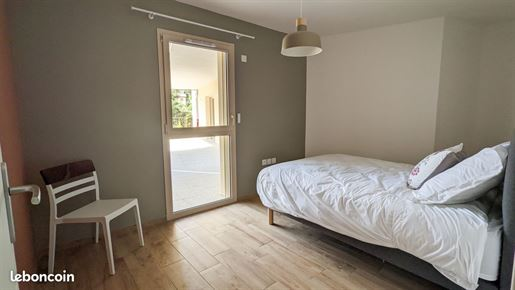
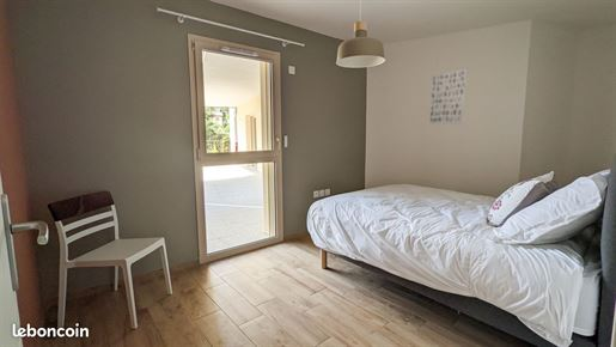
+ wall art (446, 98)
